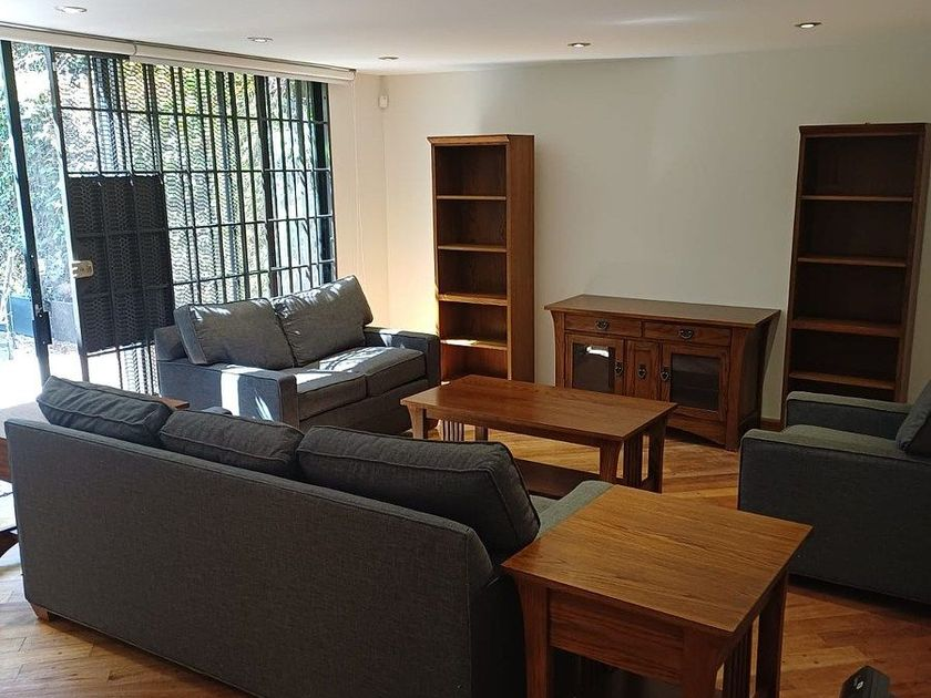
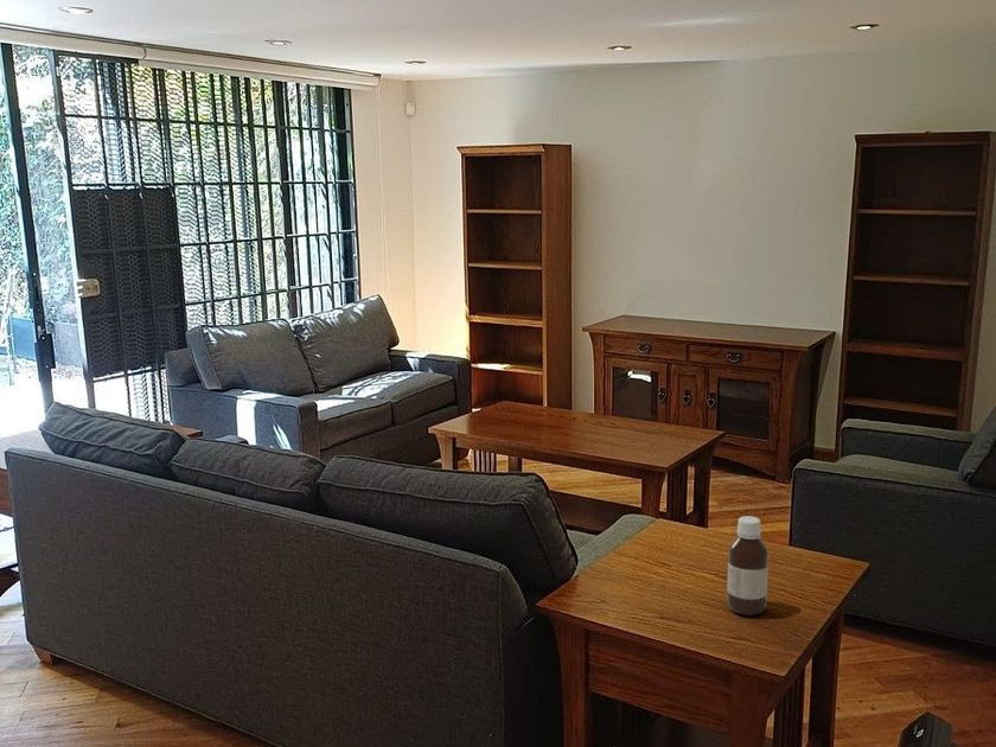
+ bottle (747, 564)
